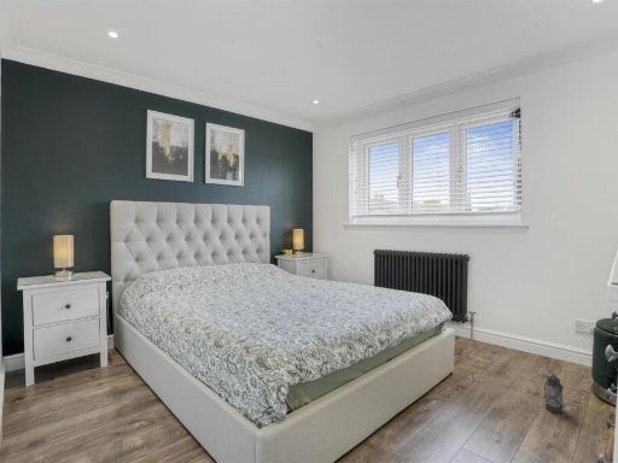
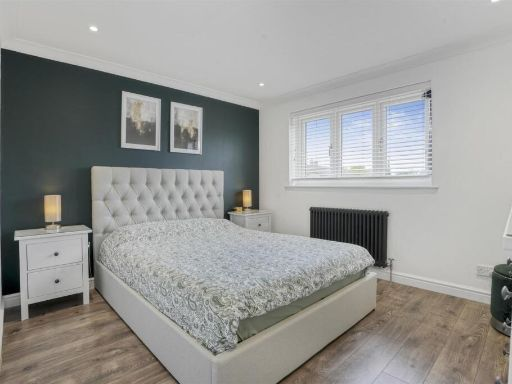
- lantern (553, 385)
